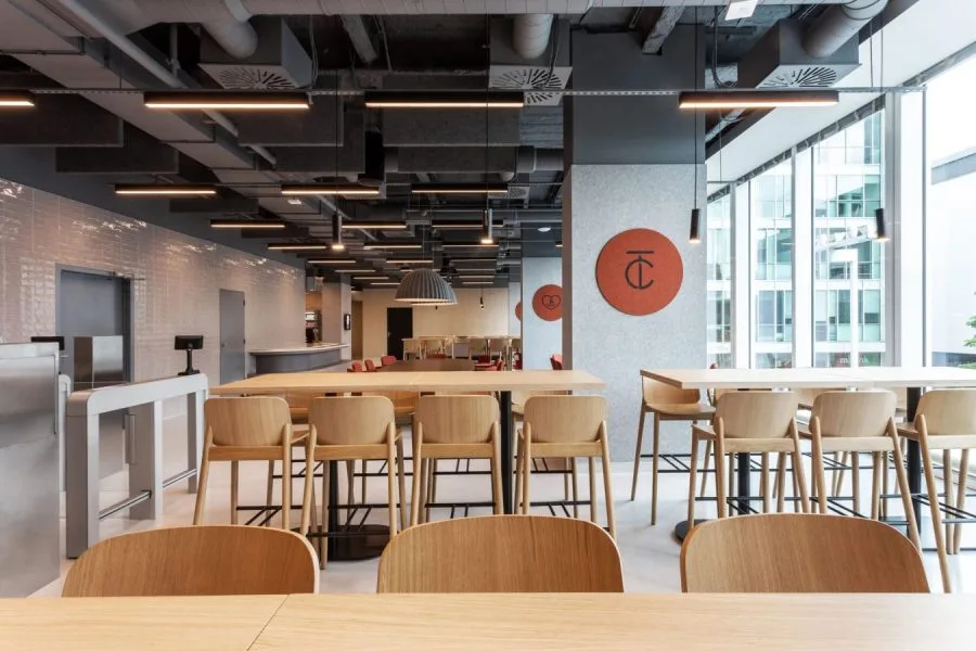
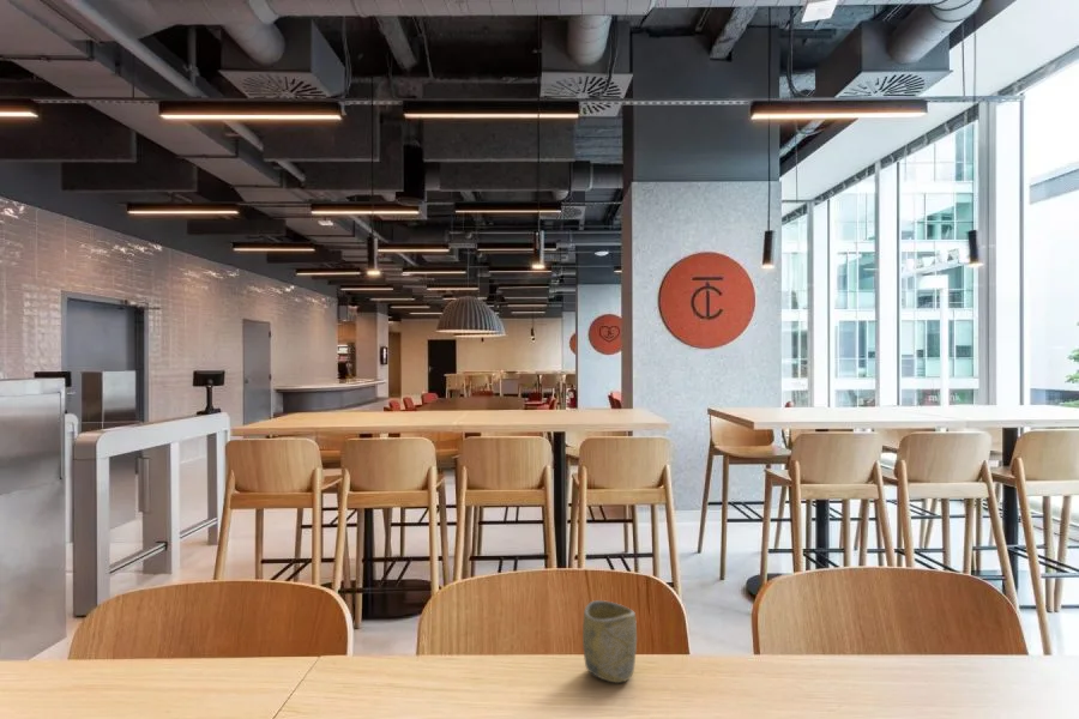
+ cup (609, 640)
